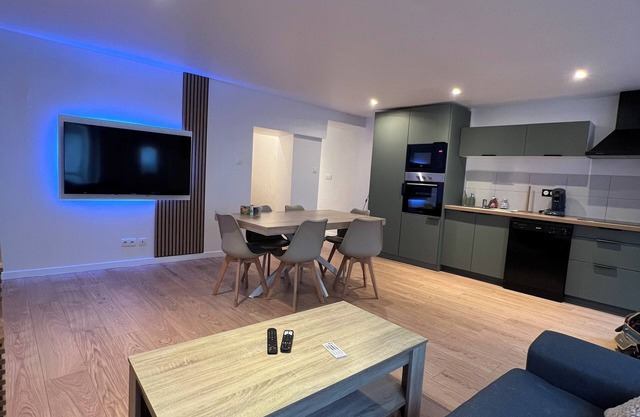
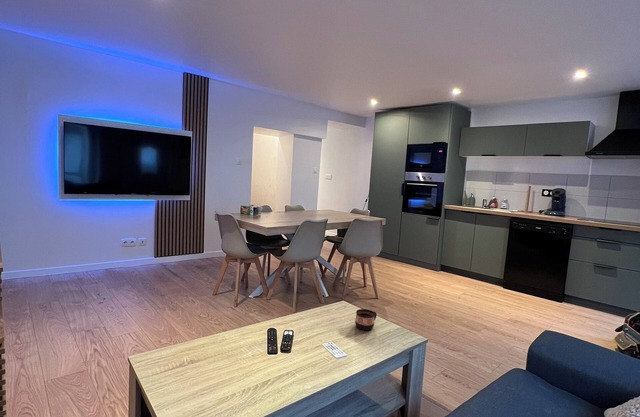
+ cup (366, 319)
